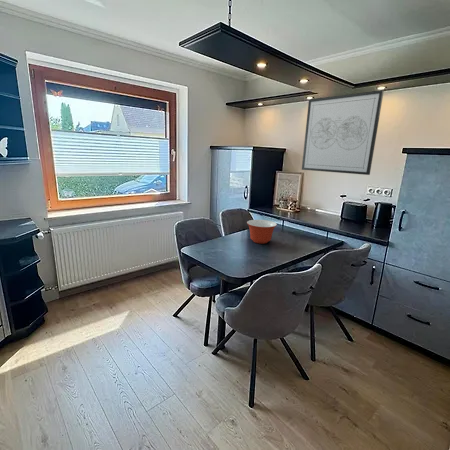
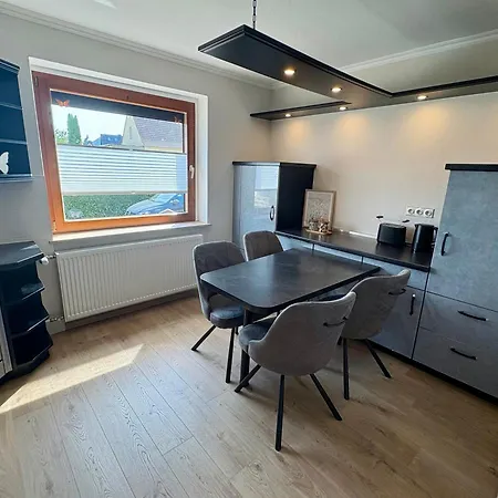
- wall art (337, 135)
- mixing bowl (261, 232)
